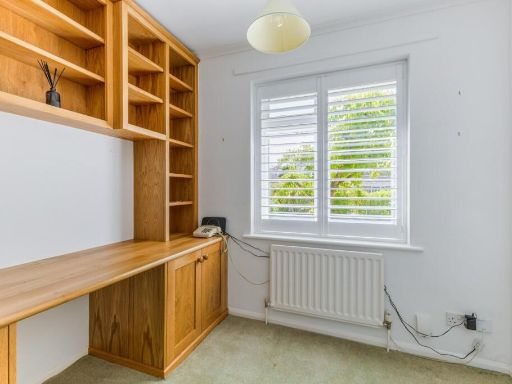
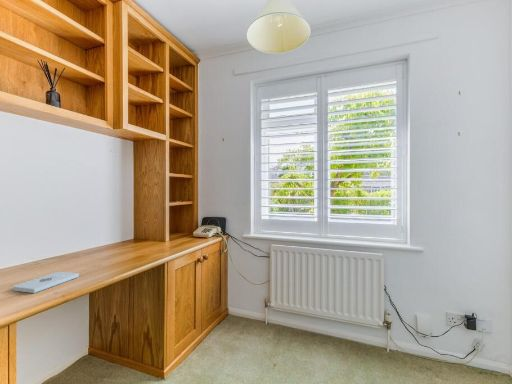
+ notepad (47, 281)
